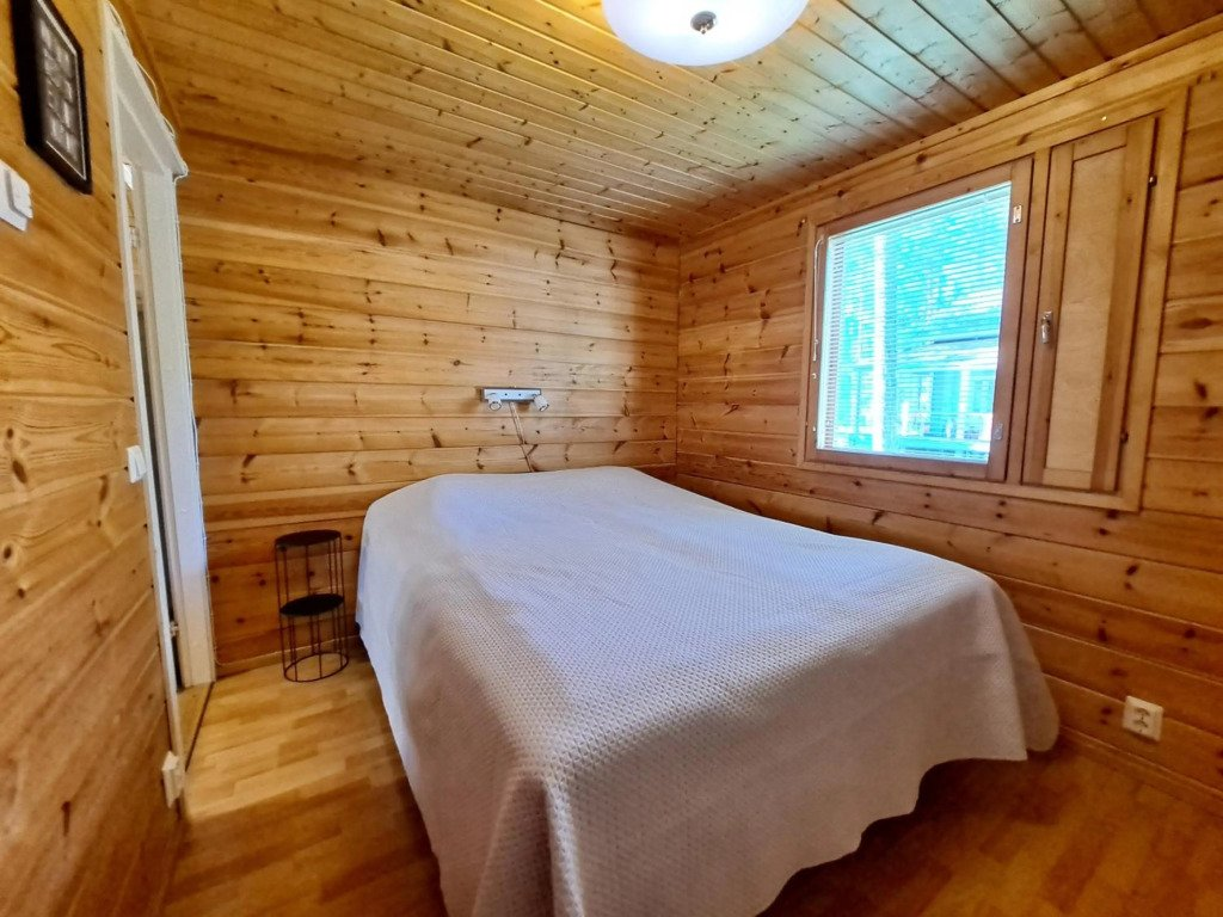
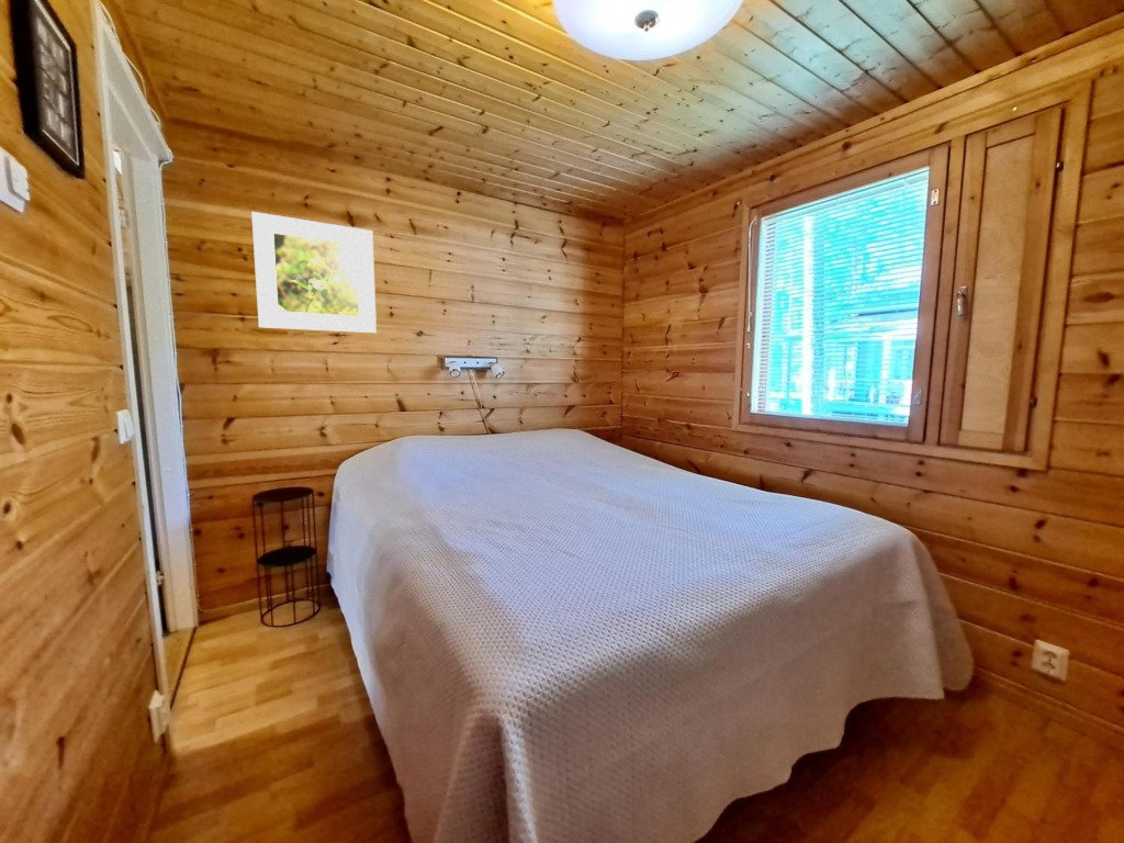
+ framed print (317, 277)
